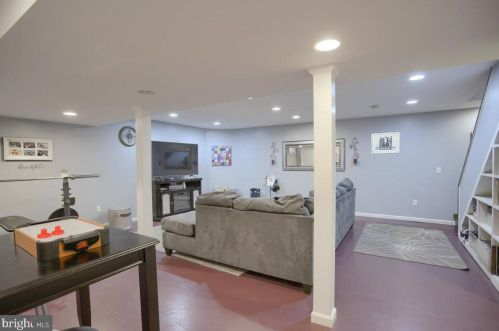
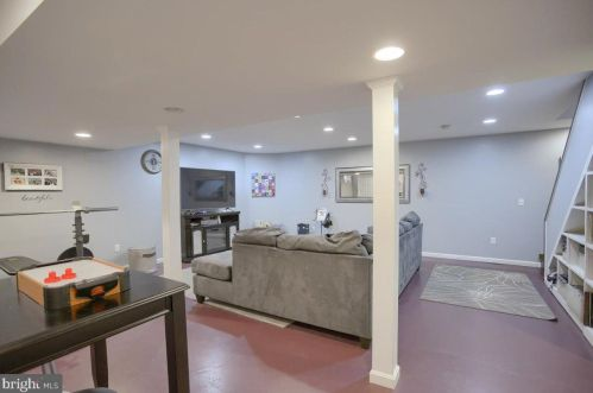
- wall art (385, 143)
